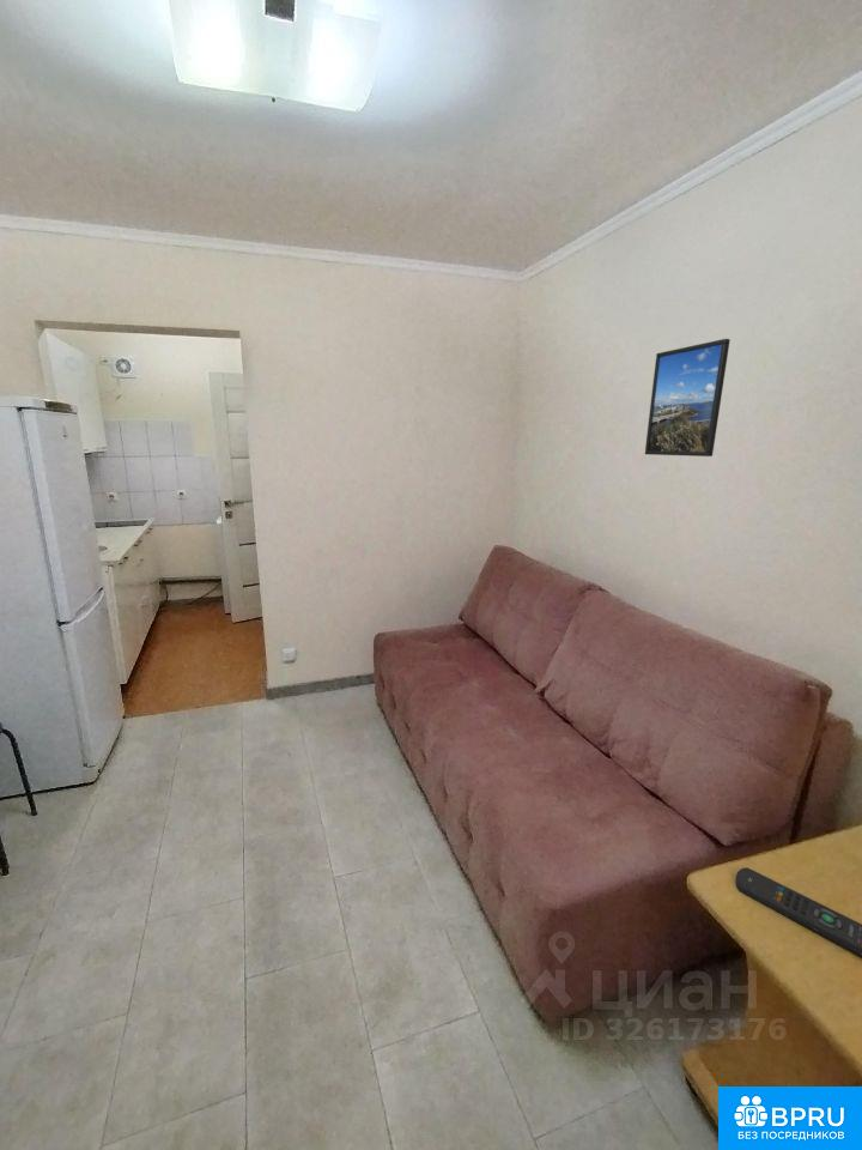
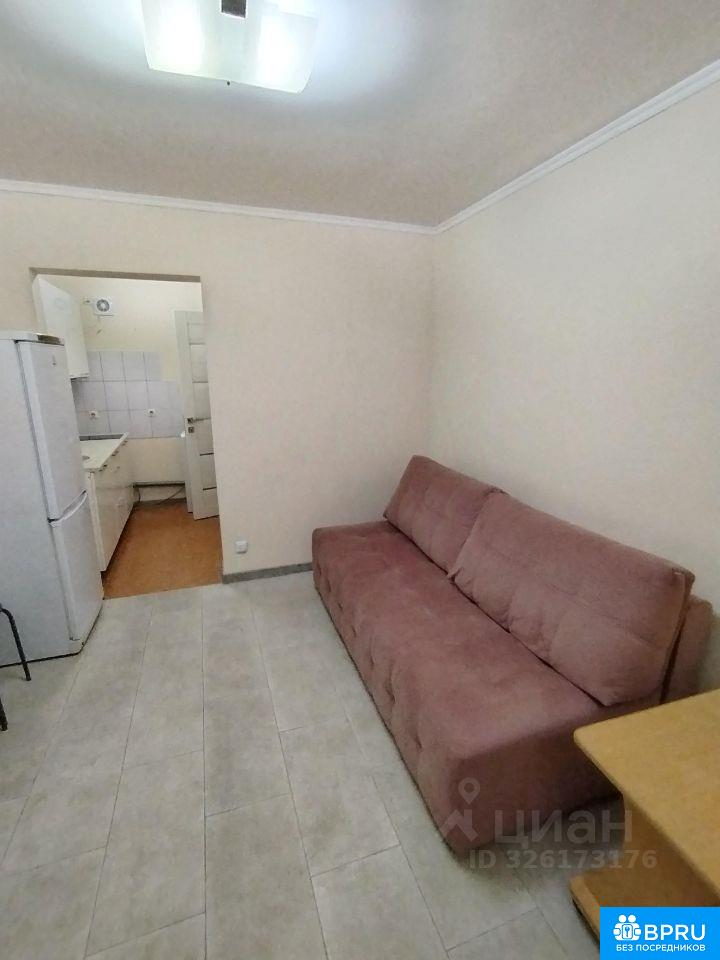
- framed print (682, 401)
- remote control (801, 908)
